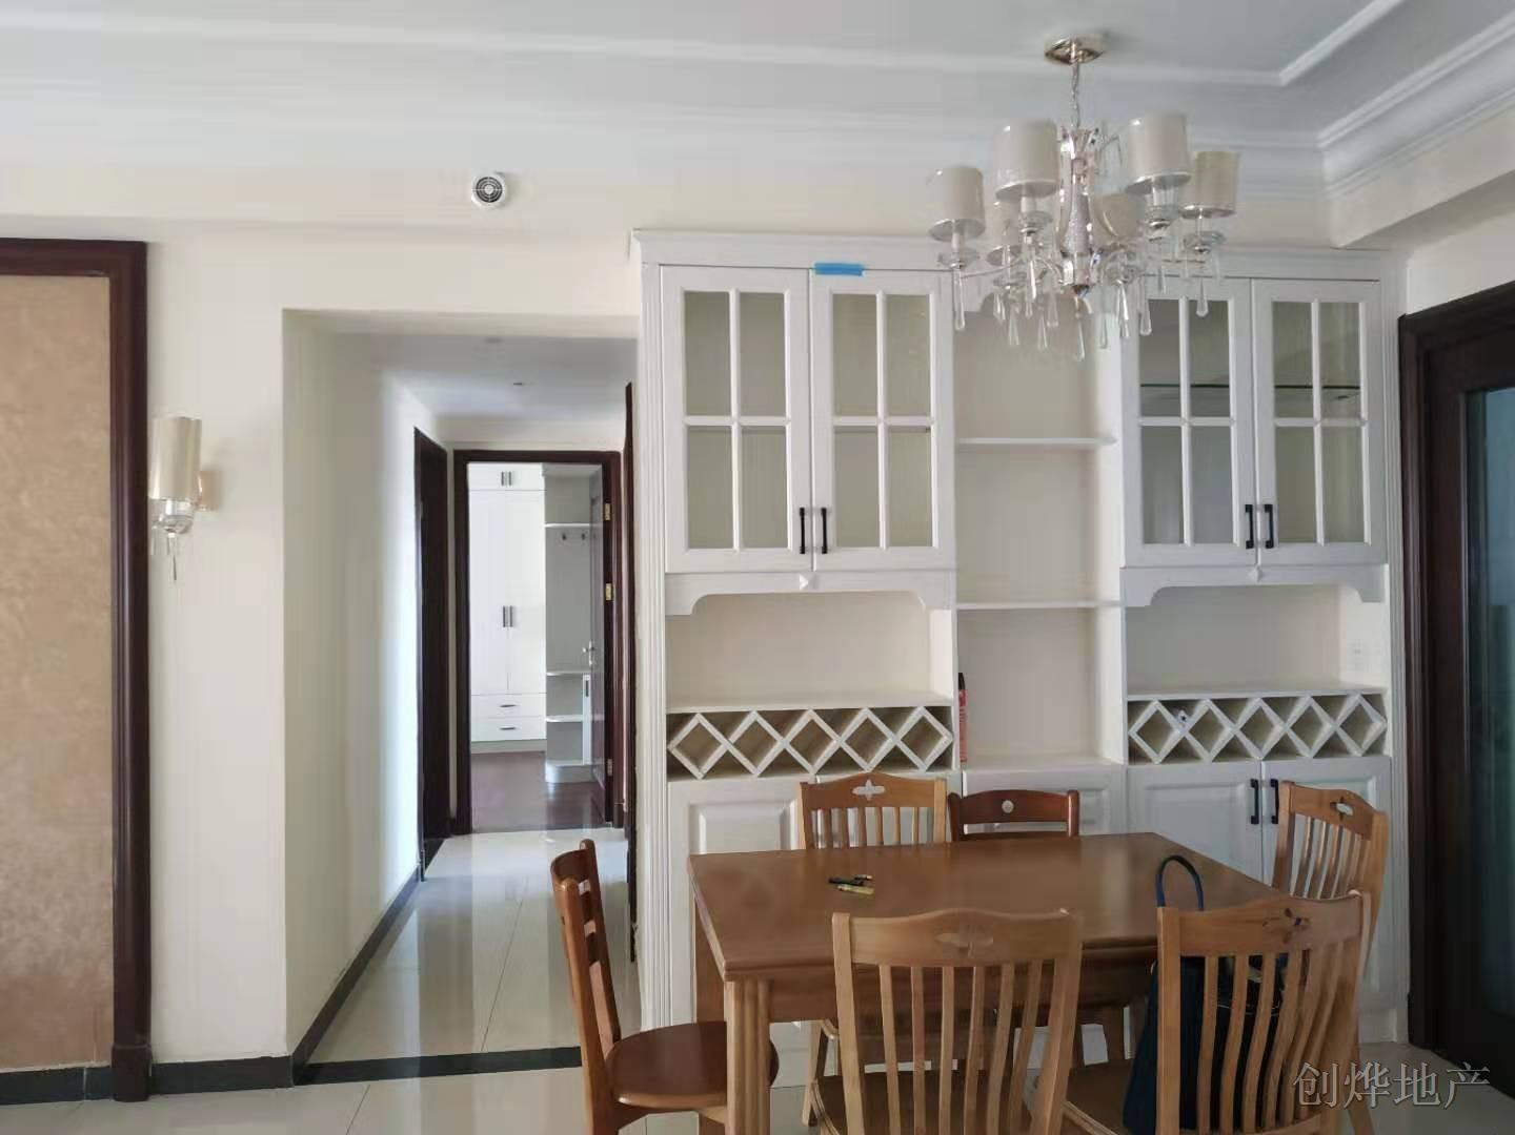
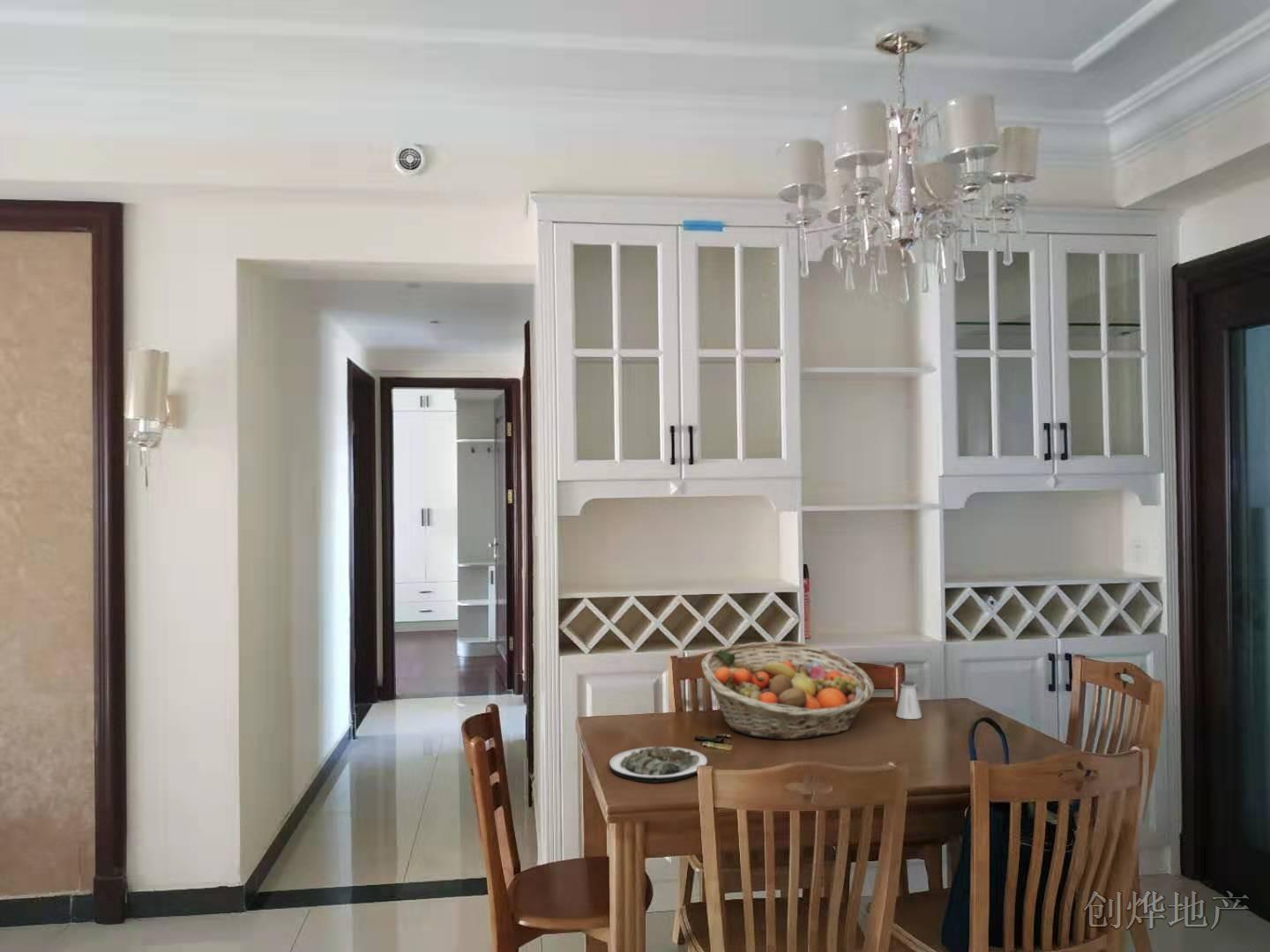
+ saltshaker (908, 699)
+ plate (658, 760)
+ fruit basket (786, 688)
